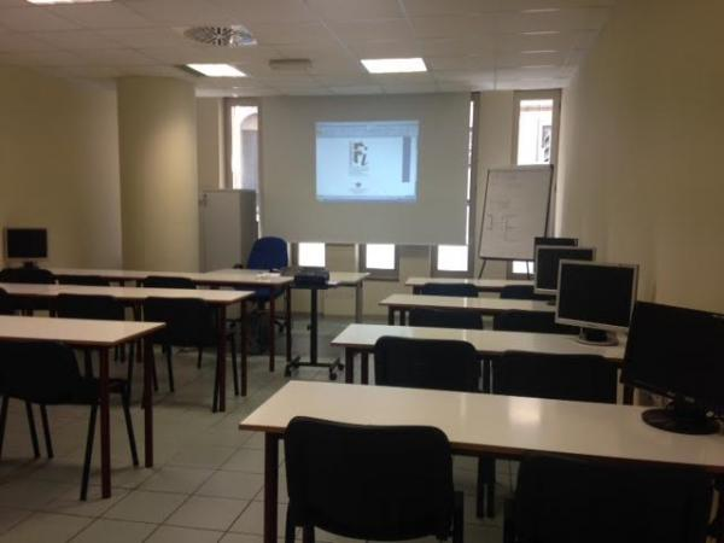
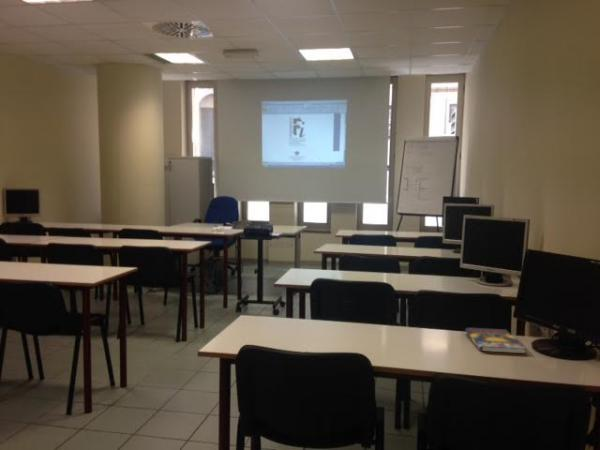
+ book (493, 339)
